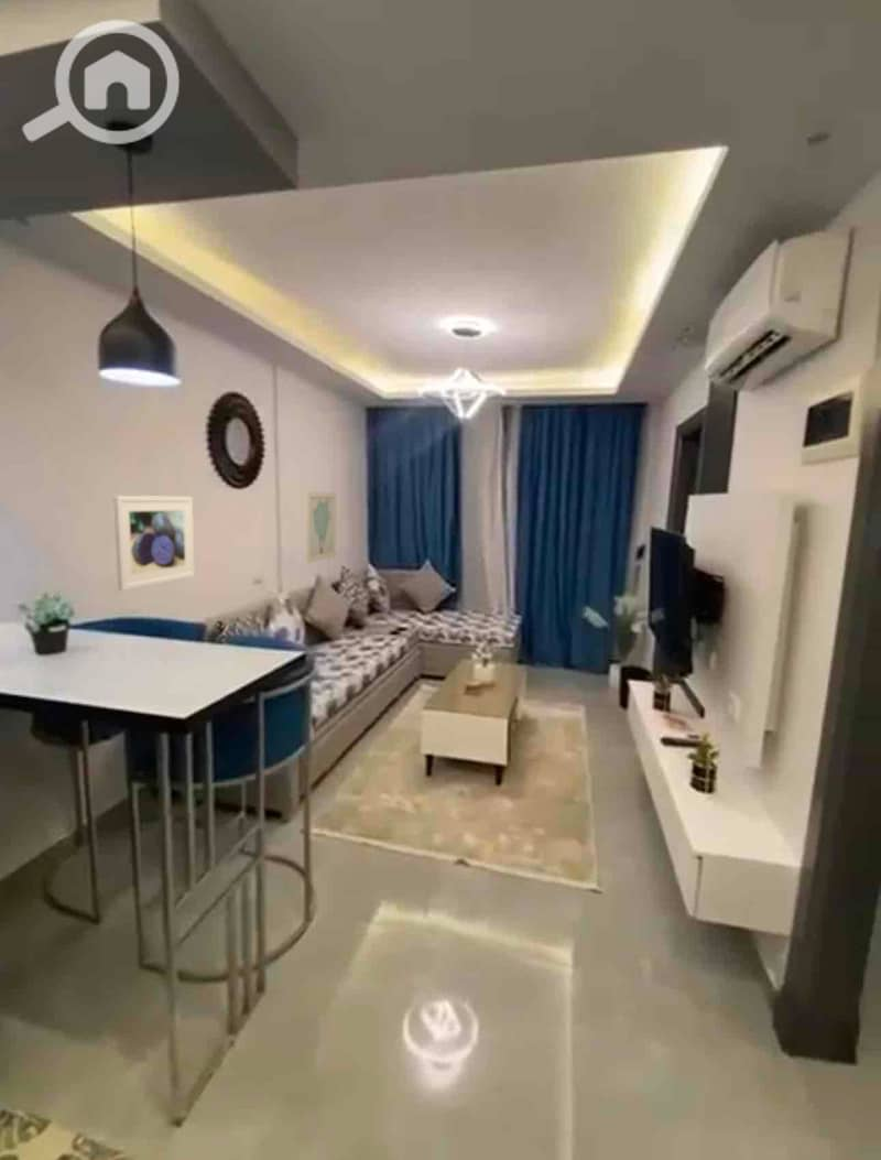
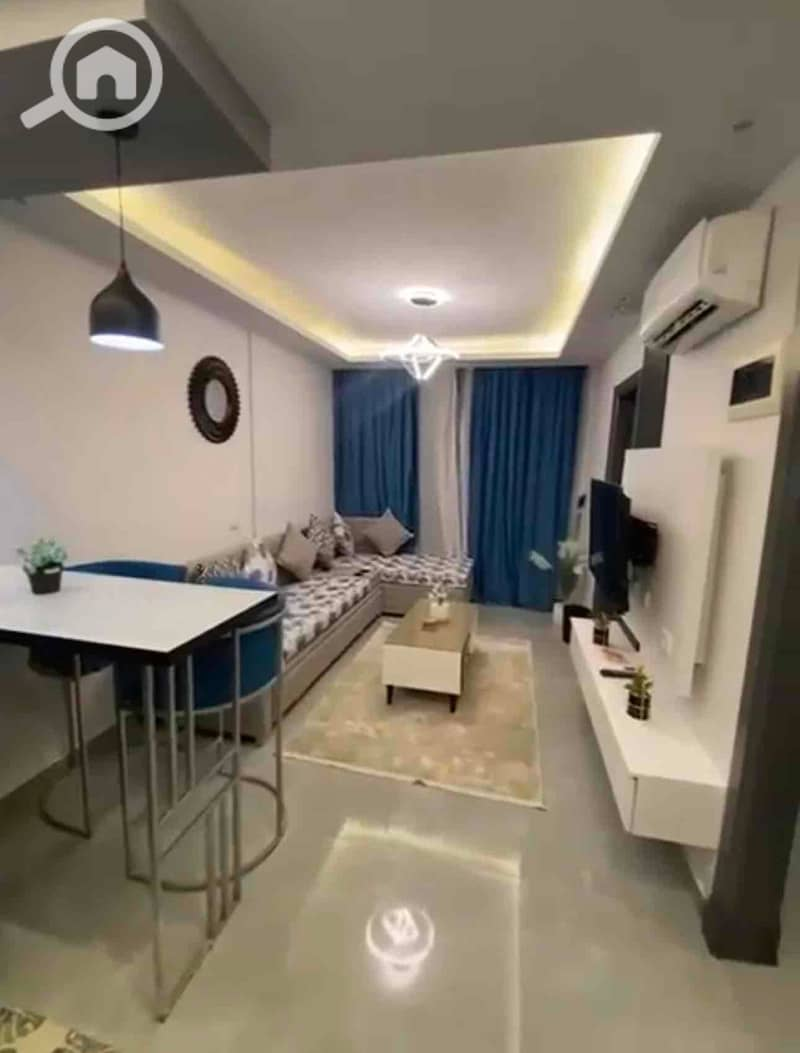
- wall art (322, 525)
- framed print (157, 540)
